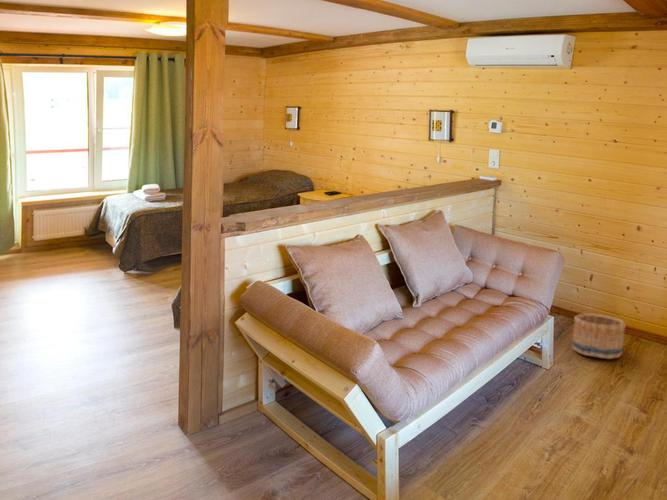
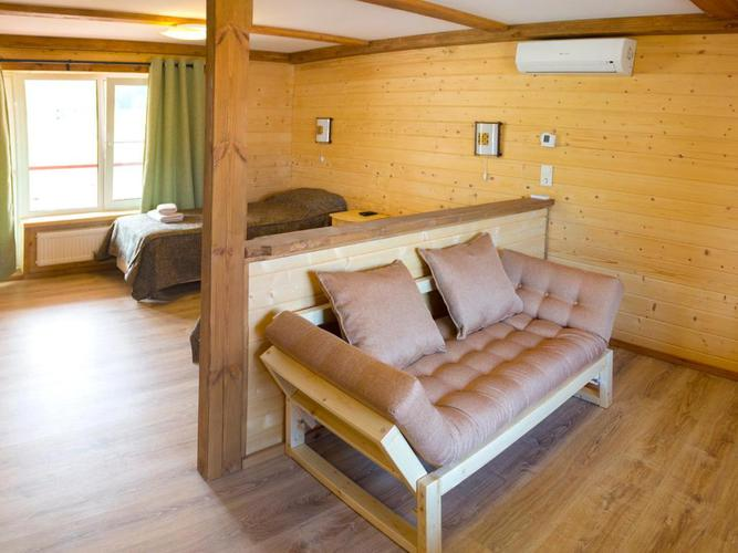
- basket (598, 335)
